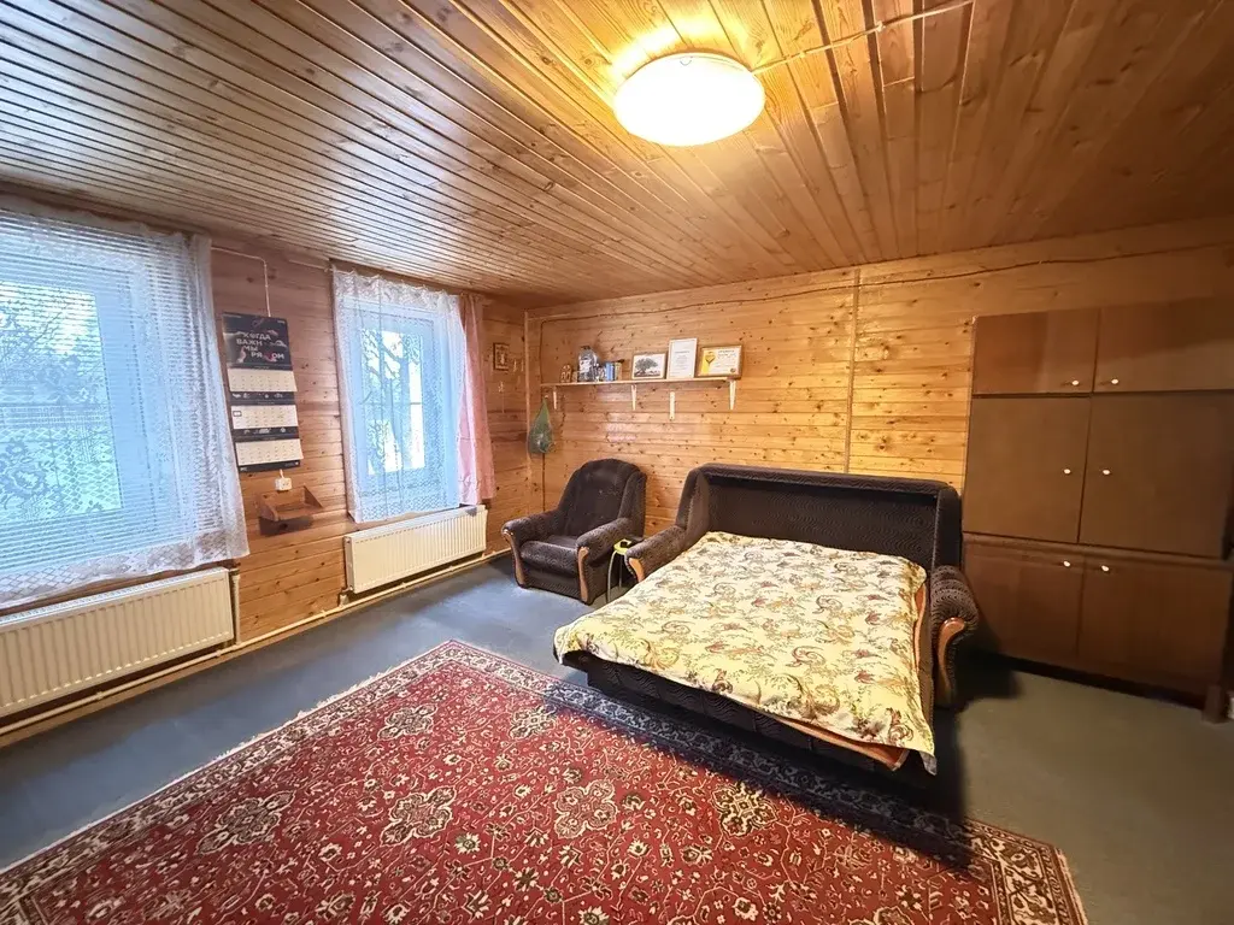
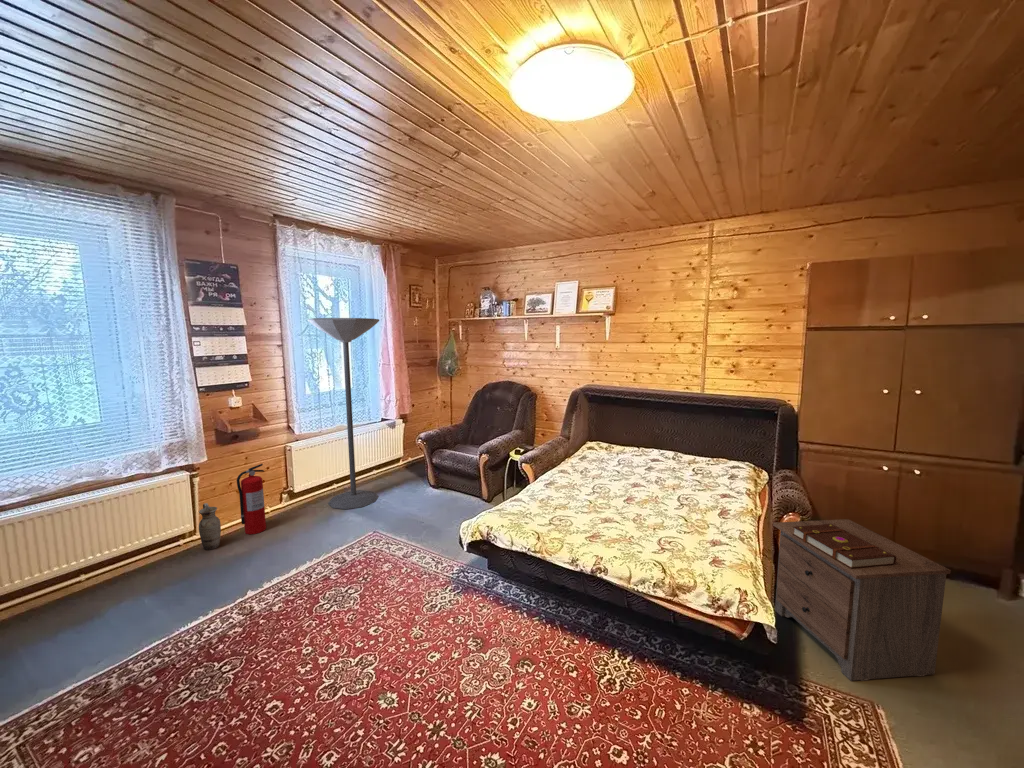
+ floor lamp (349, 411)
+ book (840, 543)
+ nightstand (846, 592)
+ ceramic jug (208, 525)
+ fire extinguisher (252, 498)
